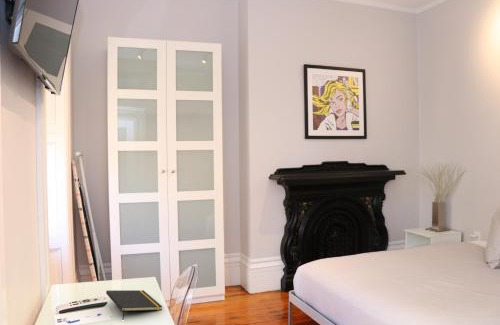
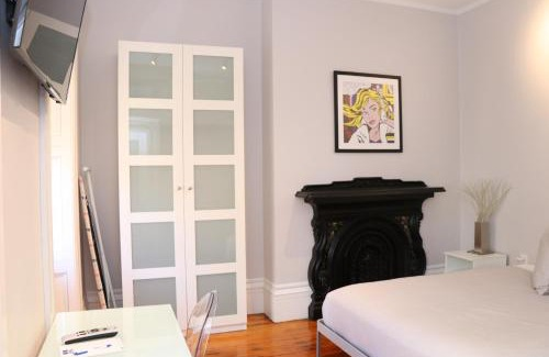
- notepad (133, 299)
